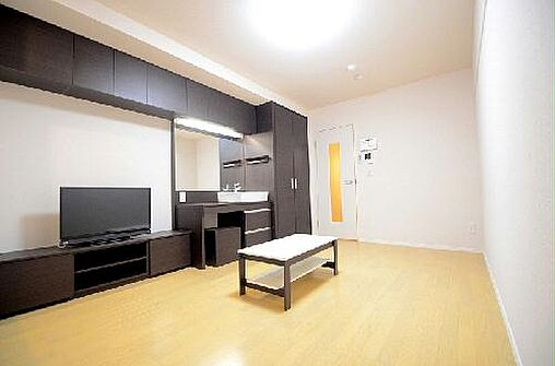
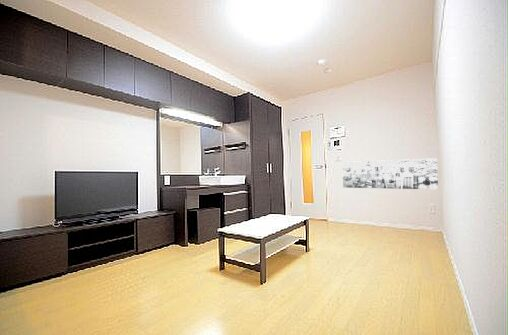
+ wall art (385, 174)
